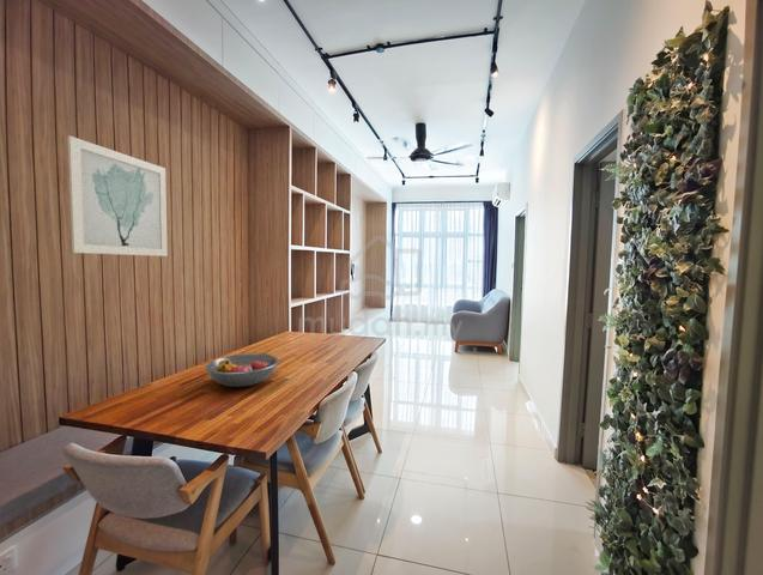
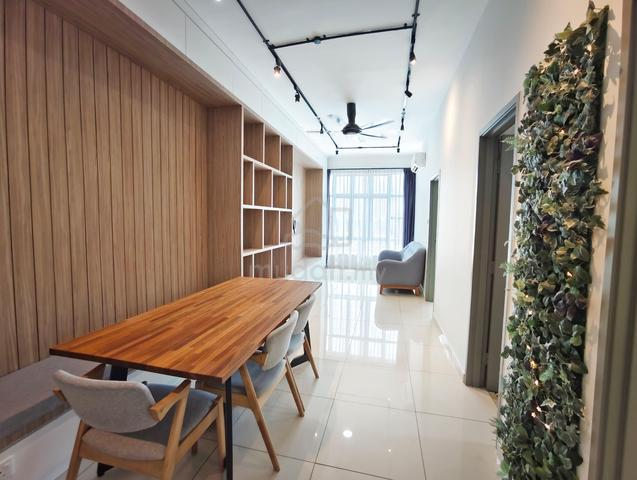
- wall art (125, 205)
- fruit bowl (243, 369)
